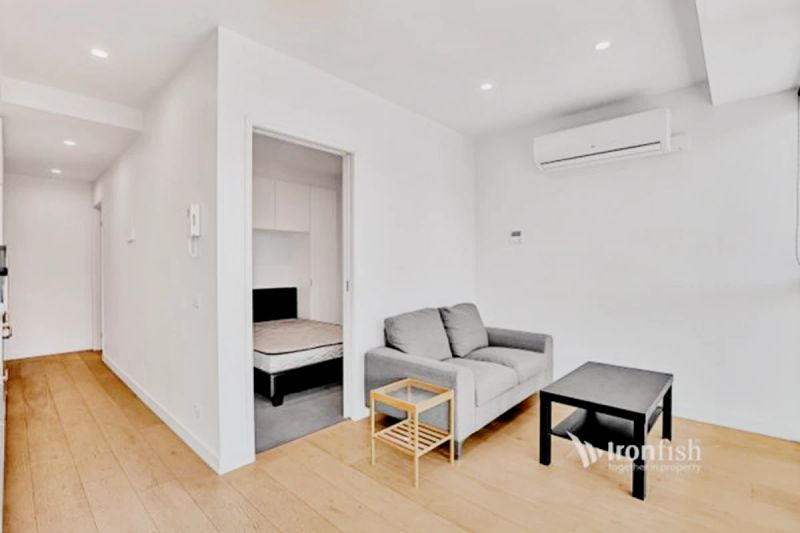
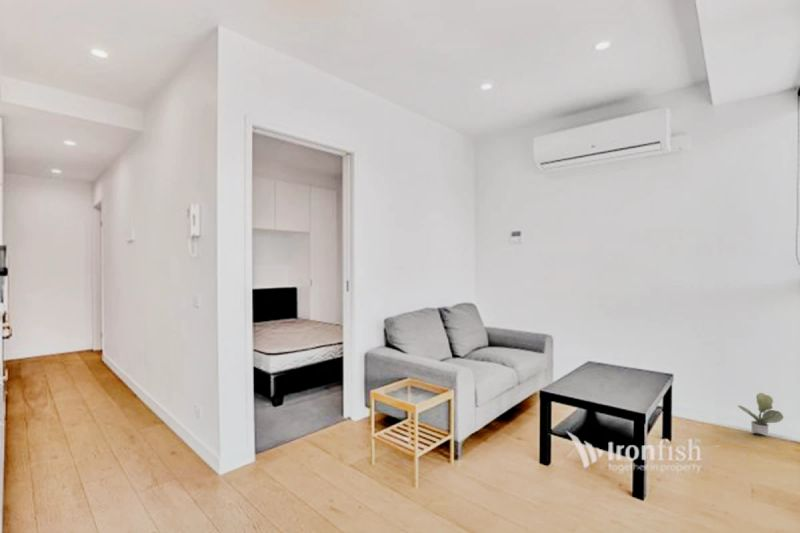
+ potted plant (759, 416)
